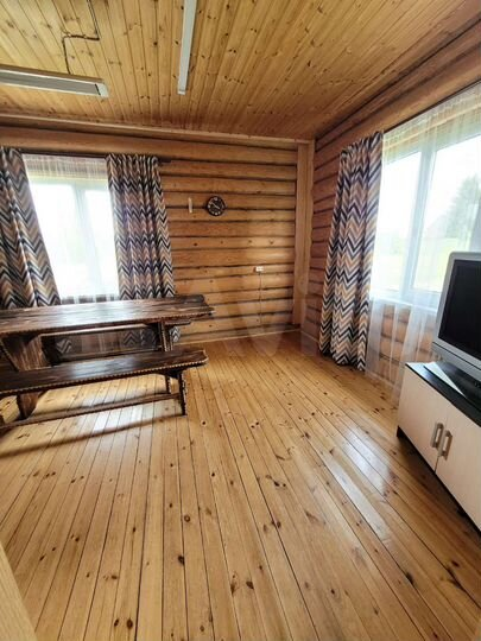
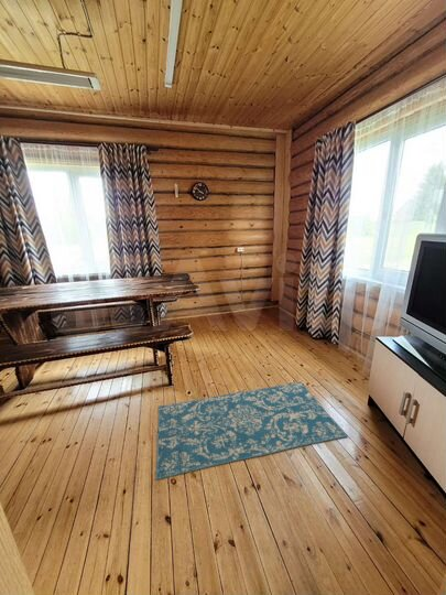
+ rug (244, 419)
